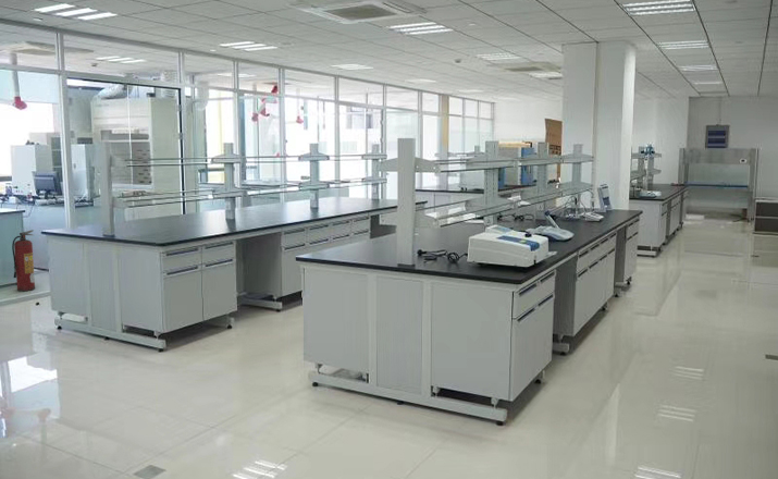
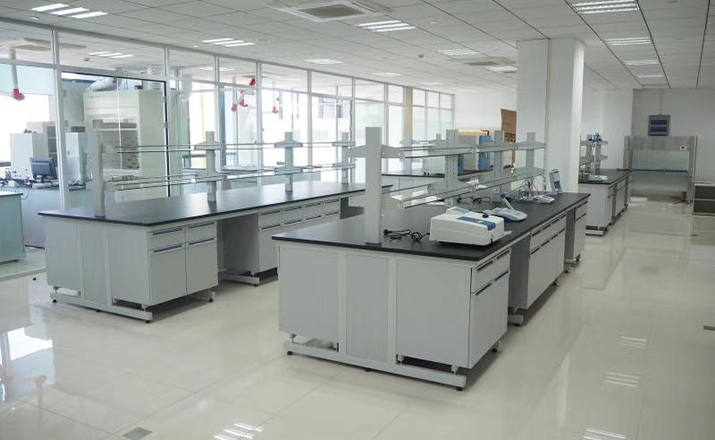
- fire extinguisher (24, 260)
